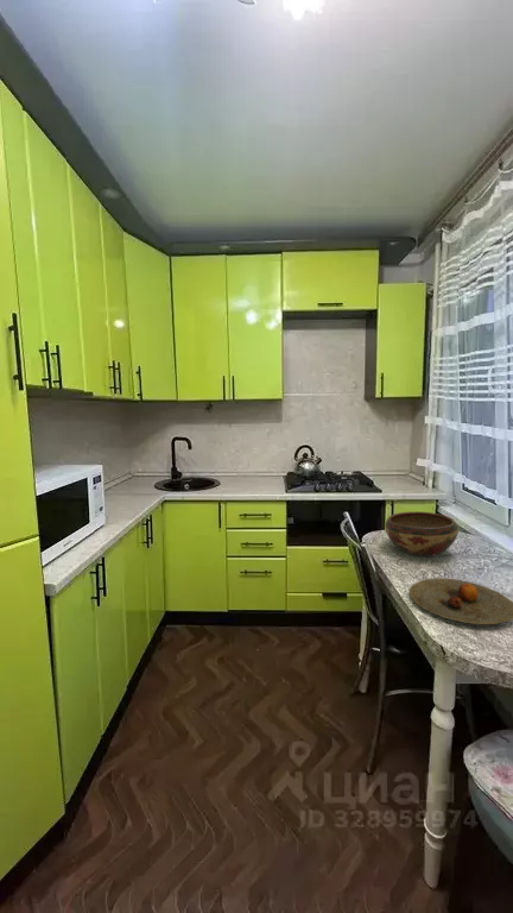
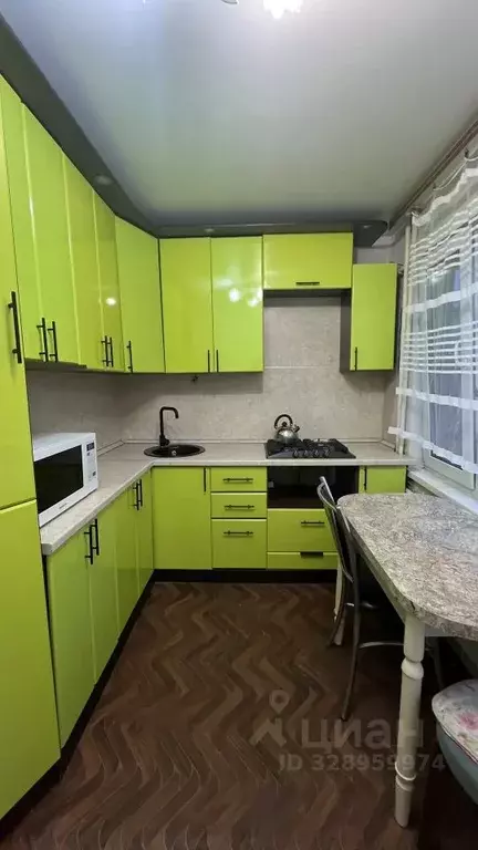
- decorative bowl (419, 534)
- plate (460, 594)
